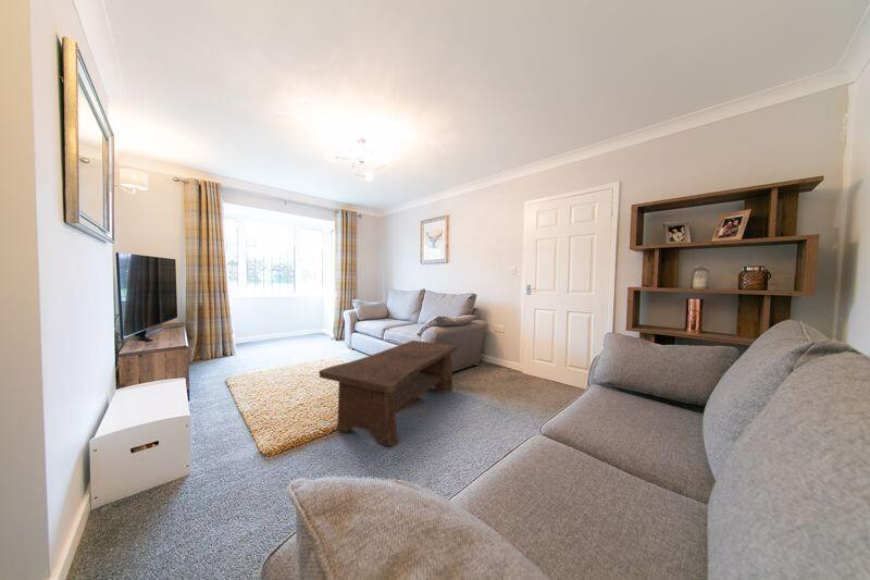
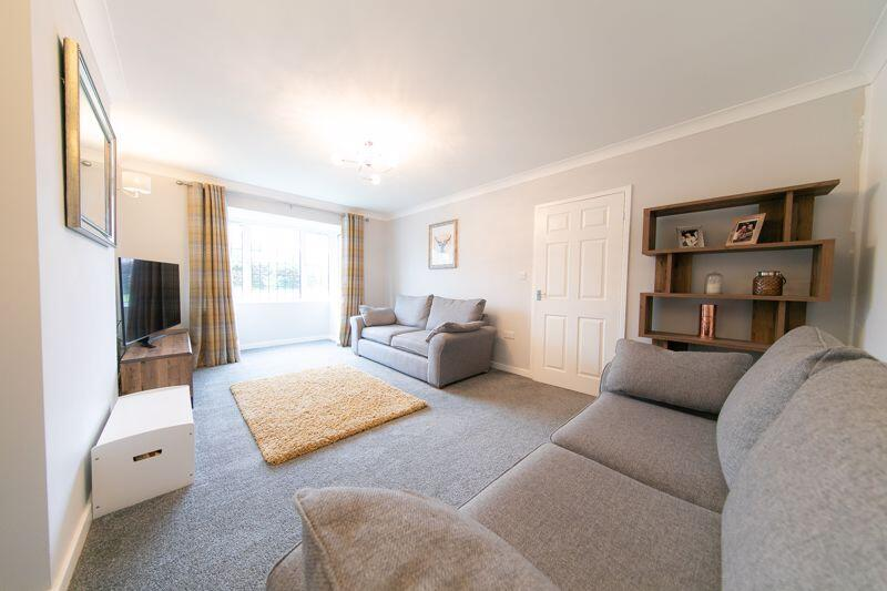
- coffee table (401, 382)
